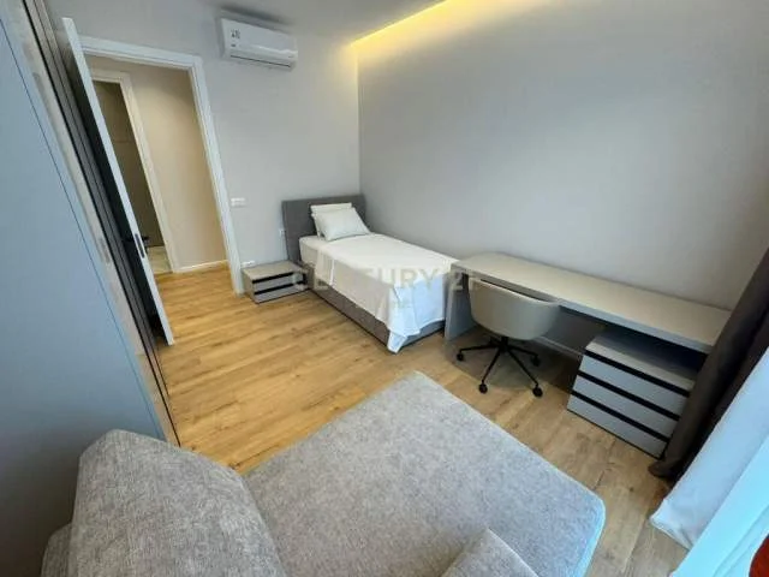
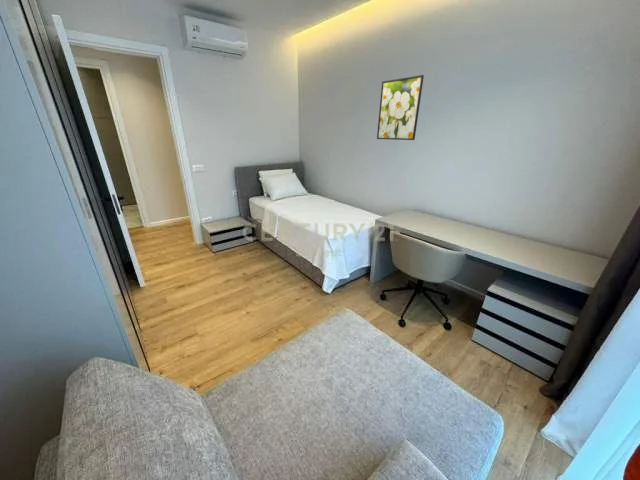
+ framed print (398, 110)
